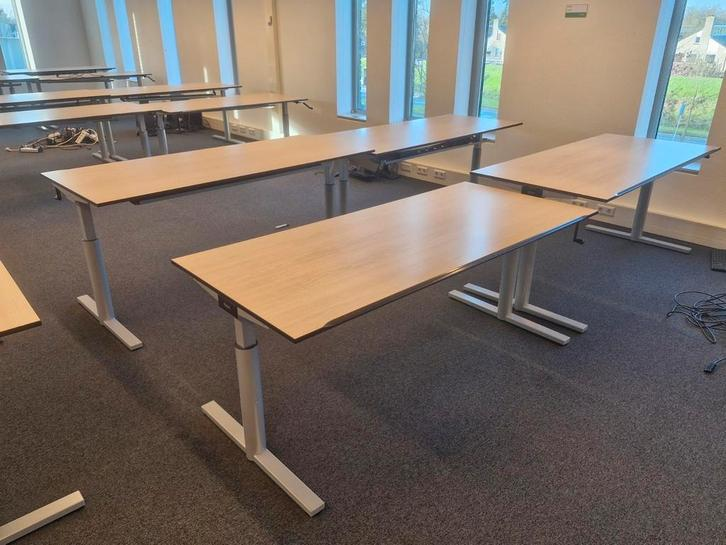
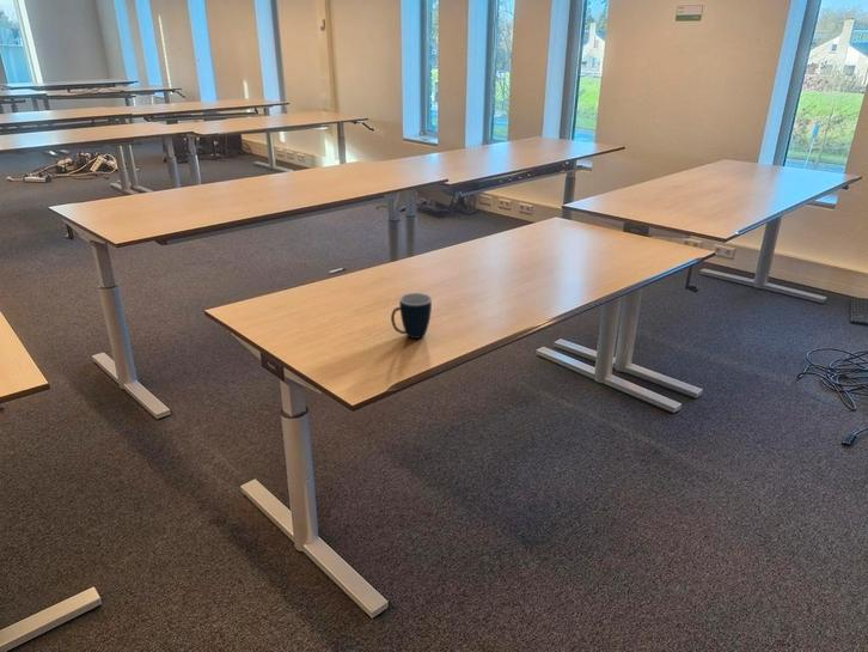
+ mug (410, 318)
